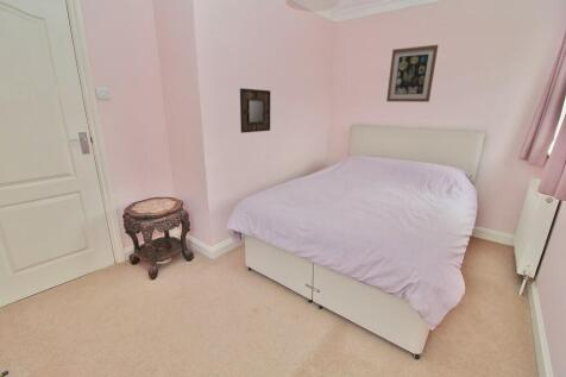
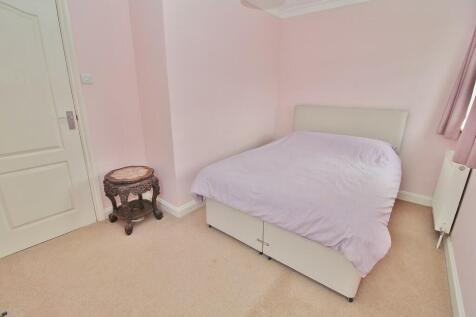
- home mirror (256, 111)
- wall art (410, 75)
